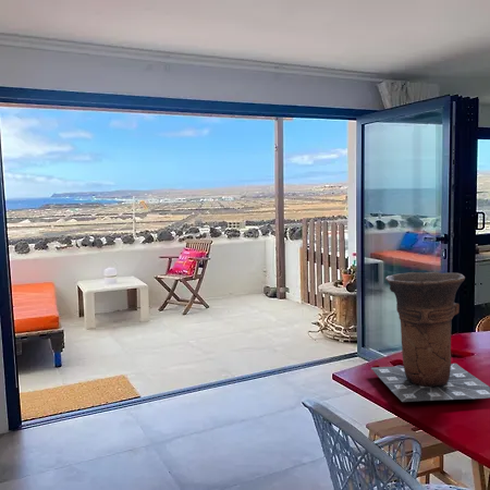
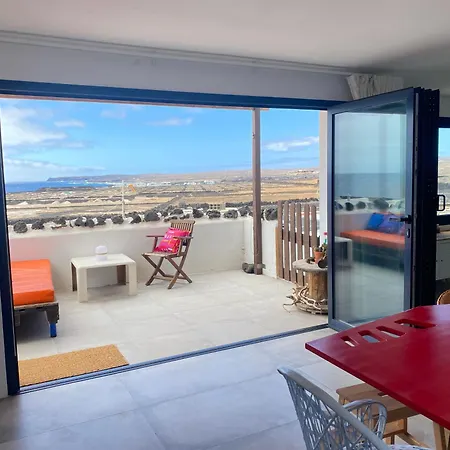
- vase (431, 330)
